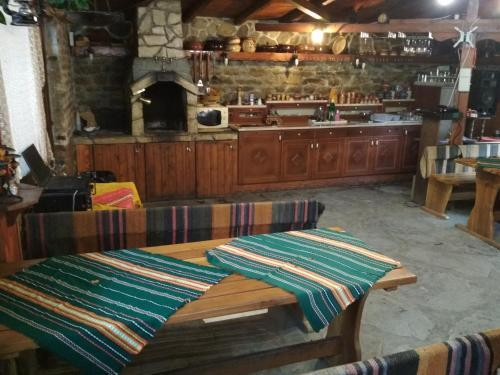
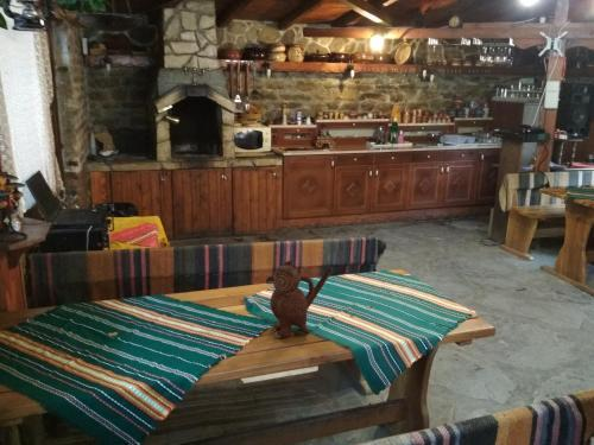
+ teapot (296, 295)
